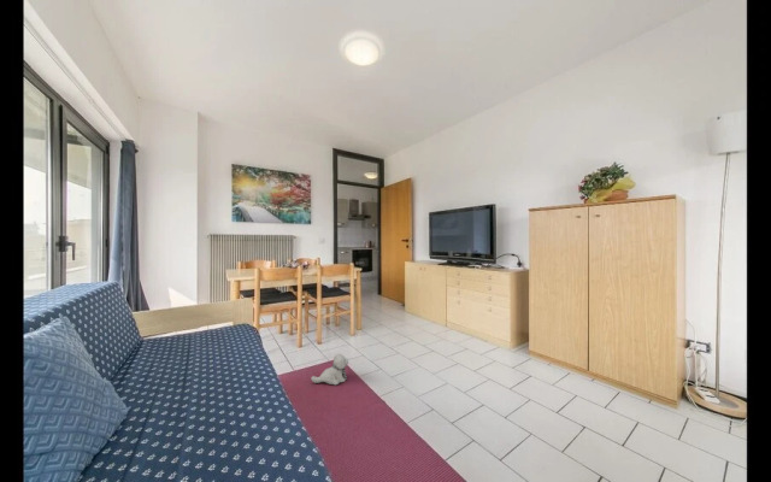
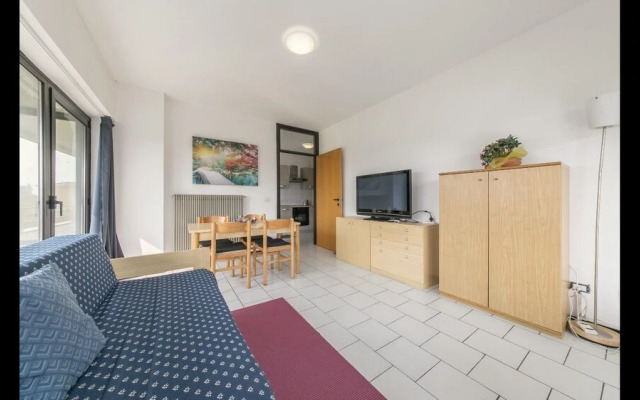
- plush toy (330, 368)
